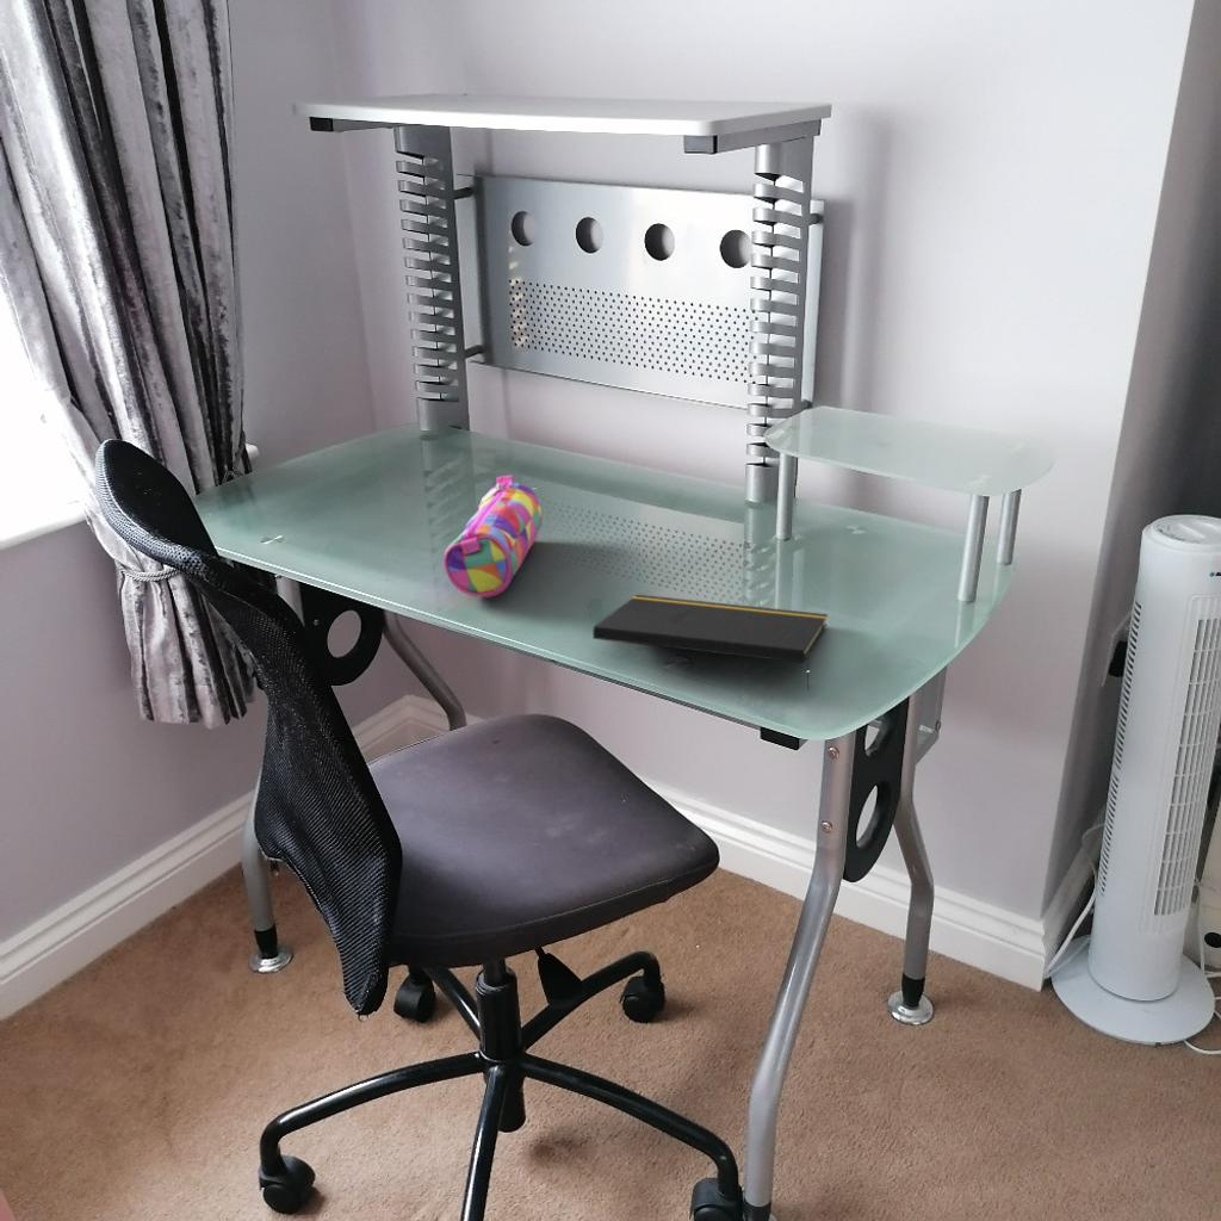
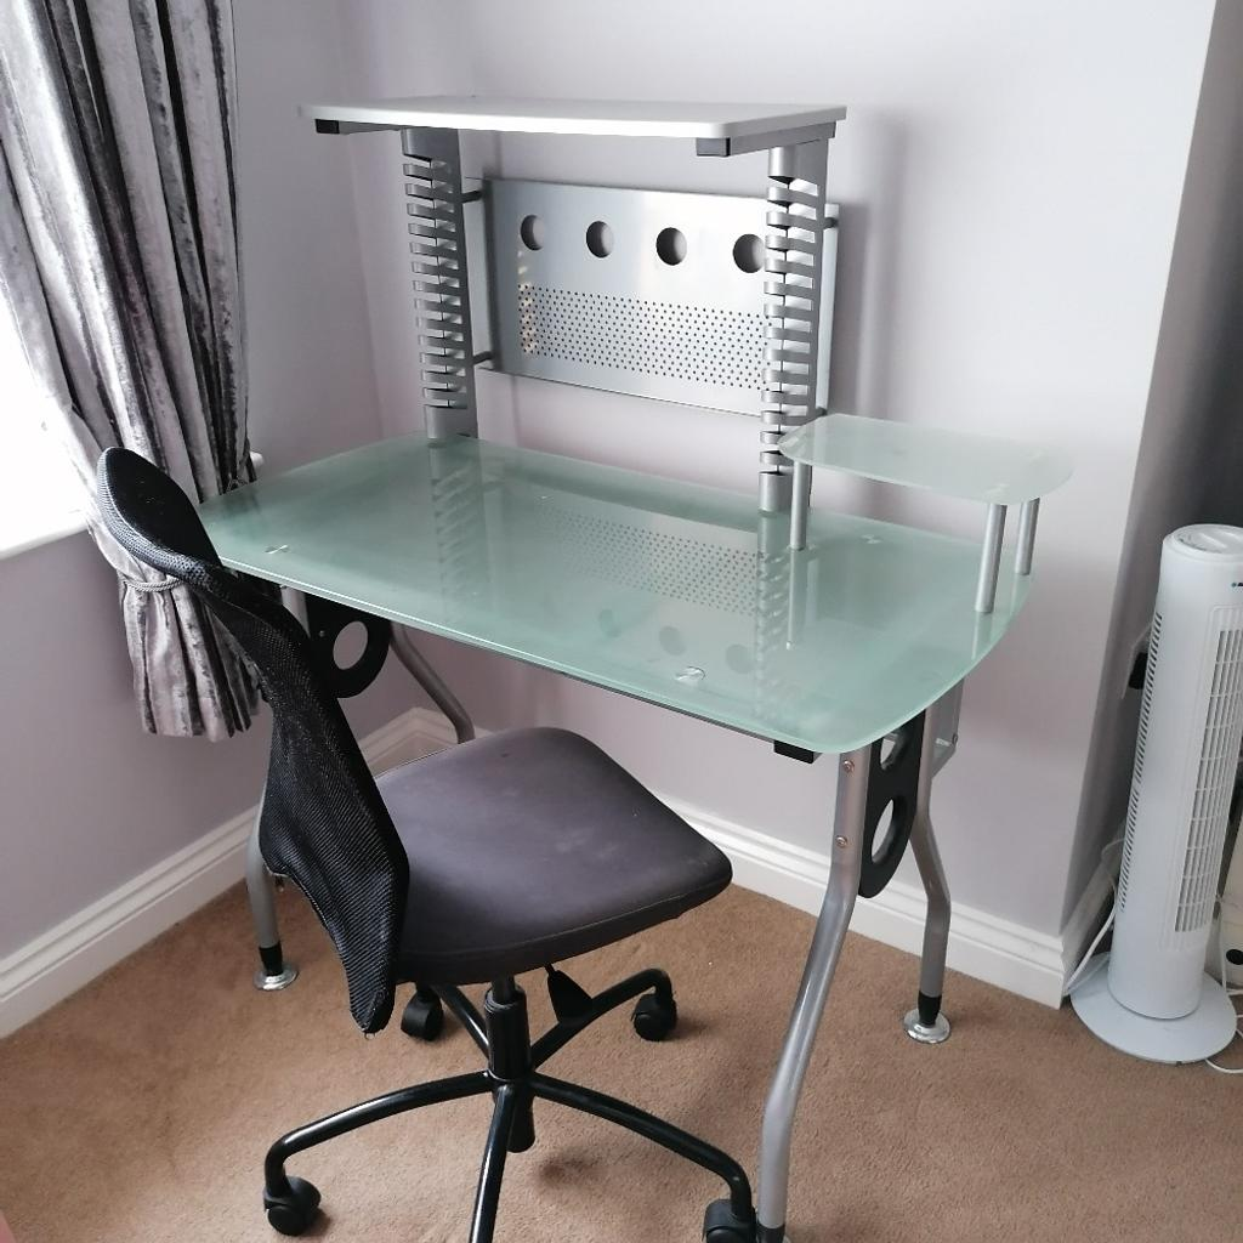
- notepad (713, 626)
- pencil case (495, 535)
